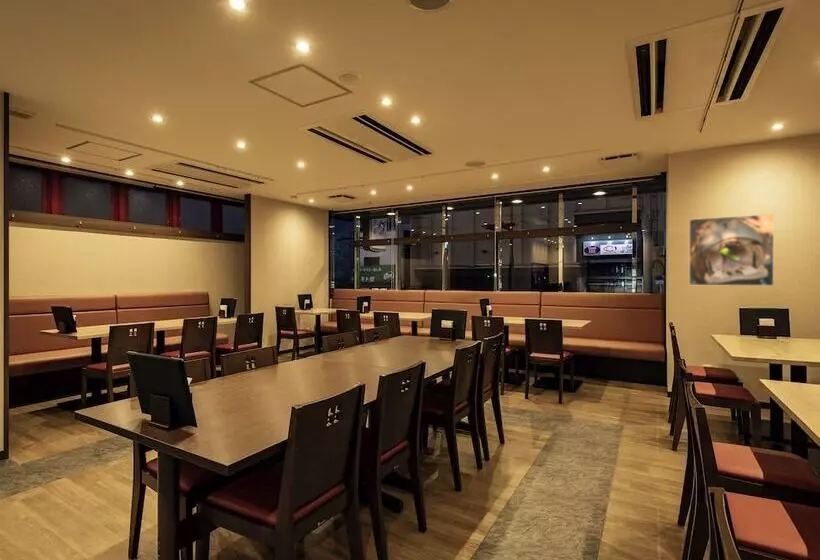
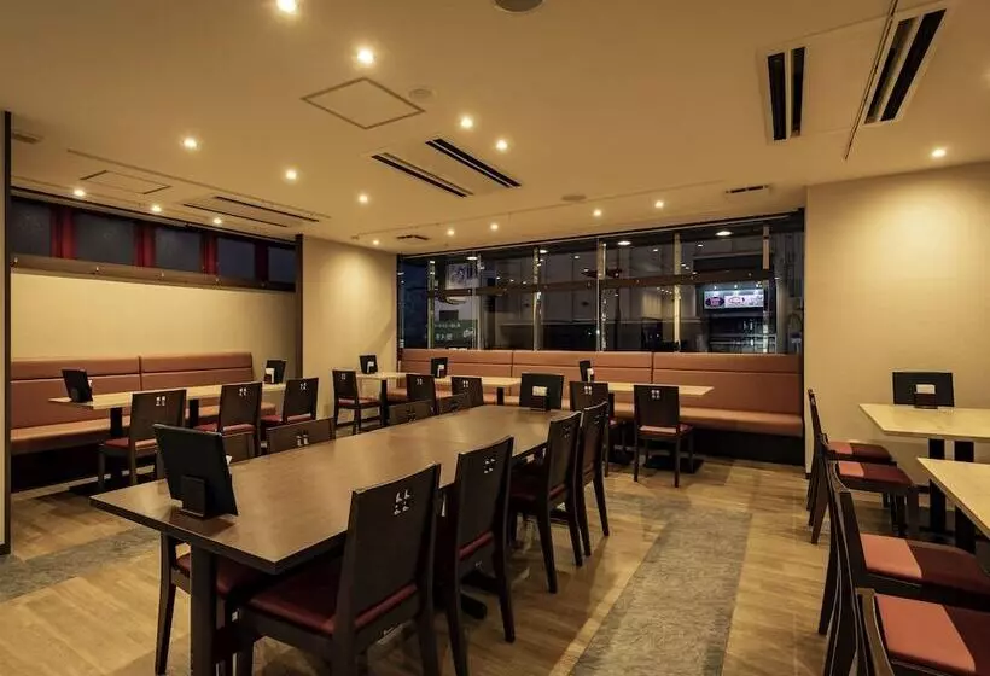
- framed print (729, 251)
